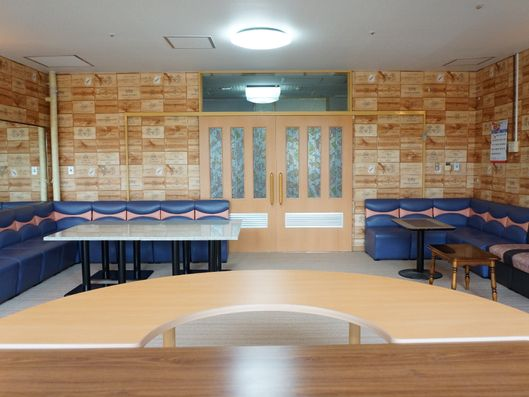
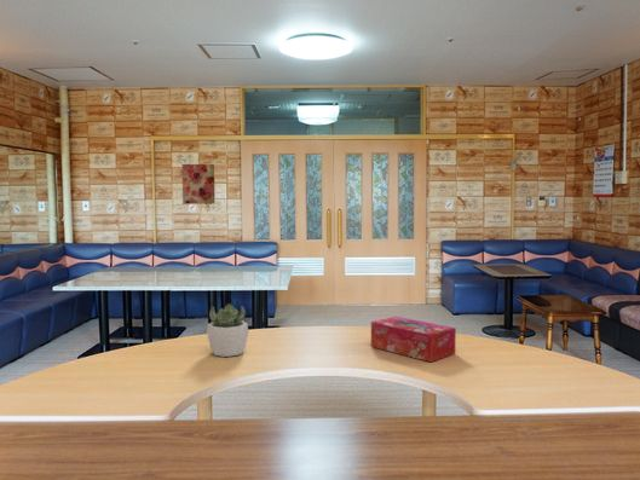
+ wall art (198, 184)
+ succulent plant (227, 329)
+ tissue box (411, 337)
